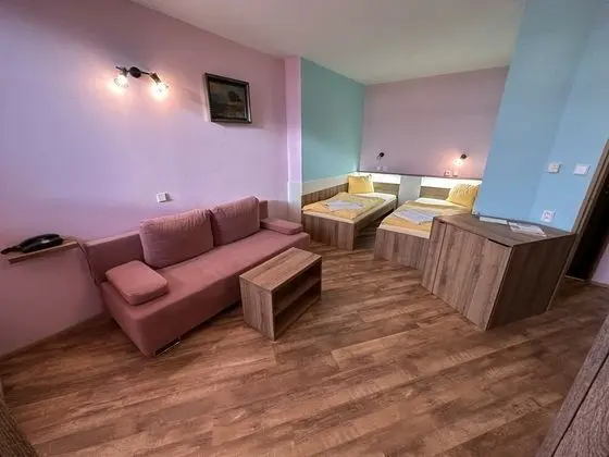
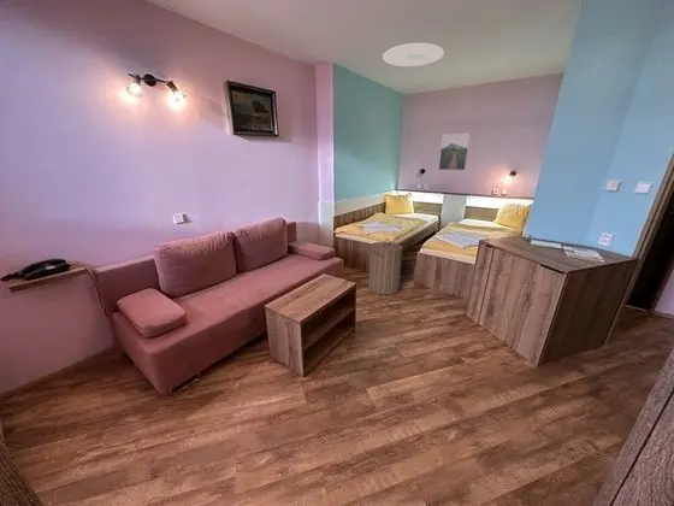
+ ceiling light (413, 52)
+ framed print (454, 152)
+ laundry hamper (384, 264)
